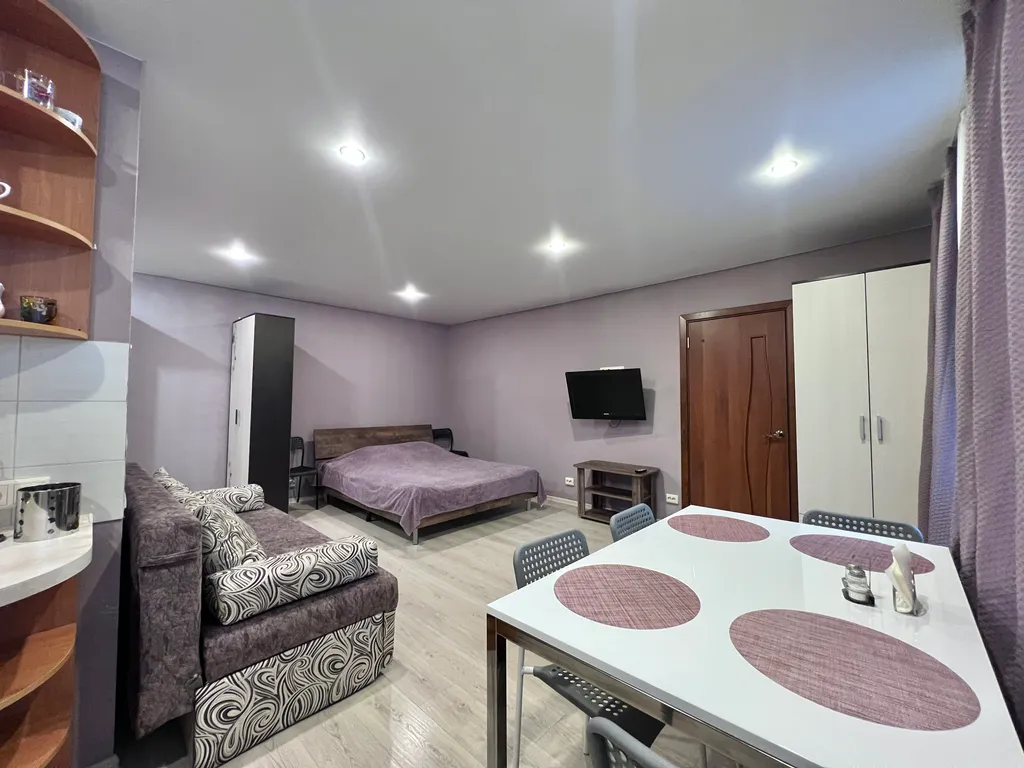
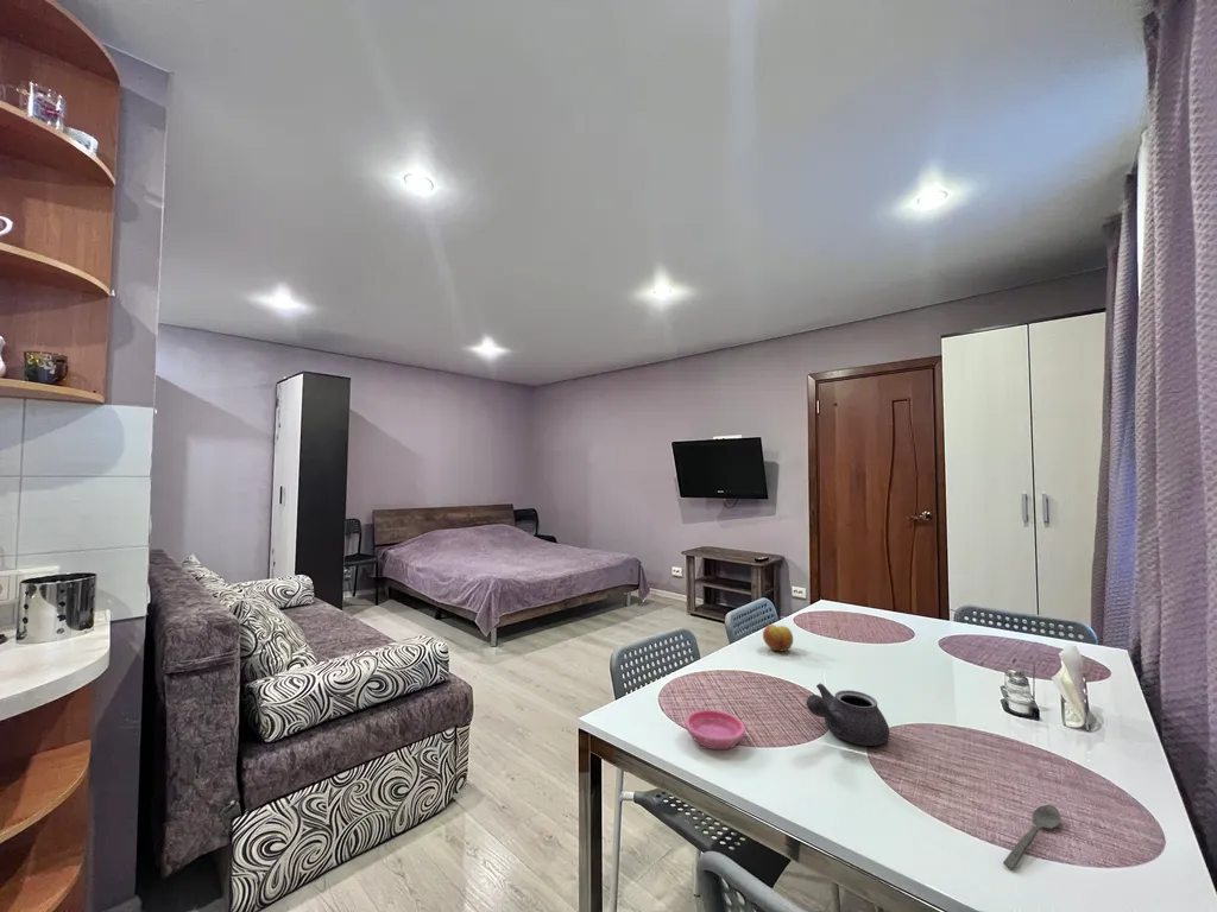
+ fruit (777, 638)
+ teapot (840, 711)
+ spoon (1032, 834)
+ saucer (714, 730)
